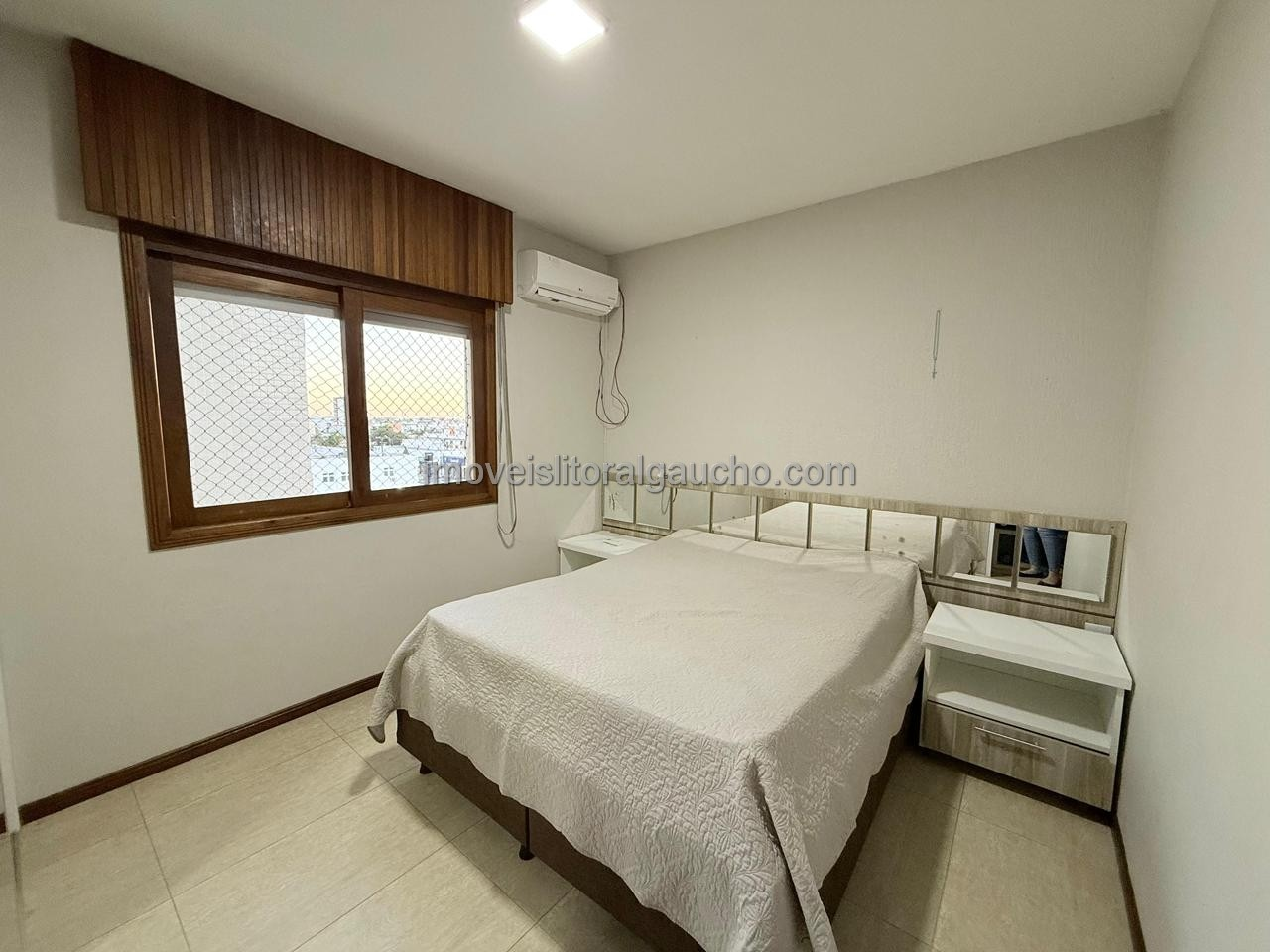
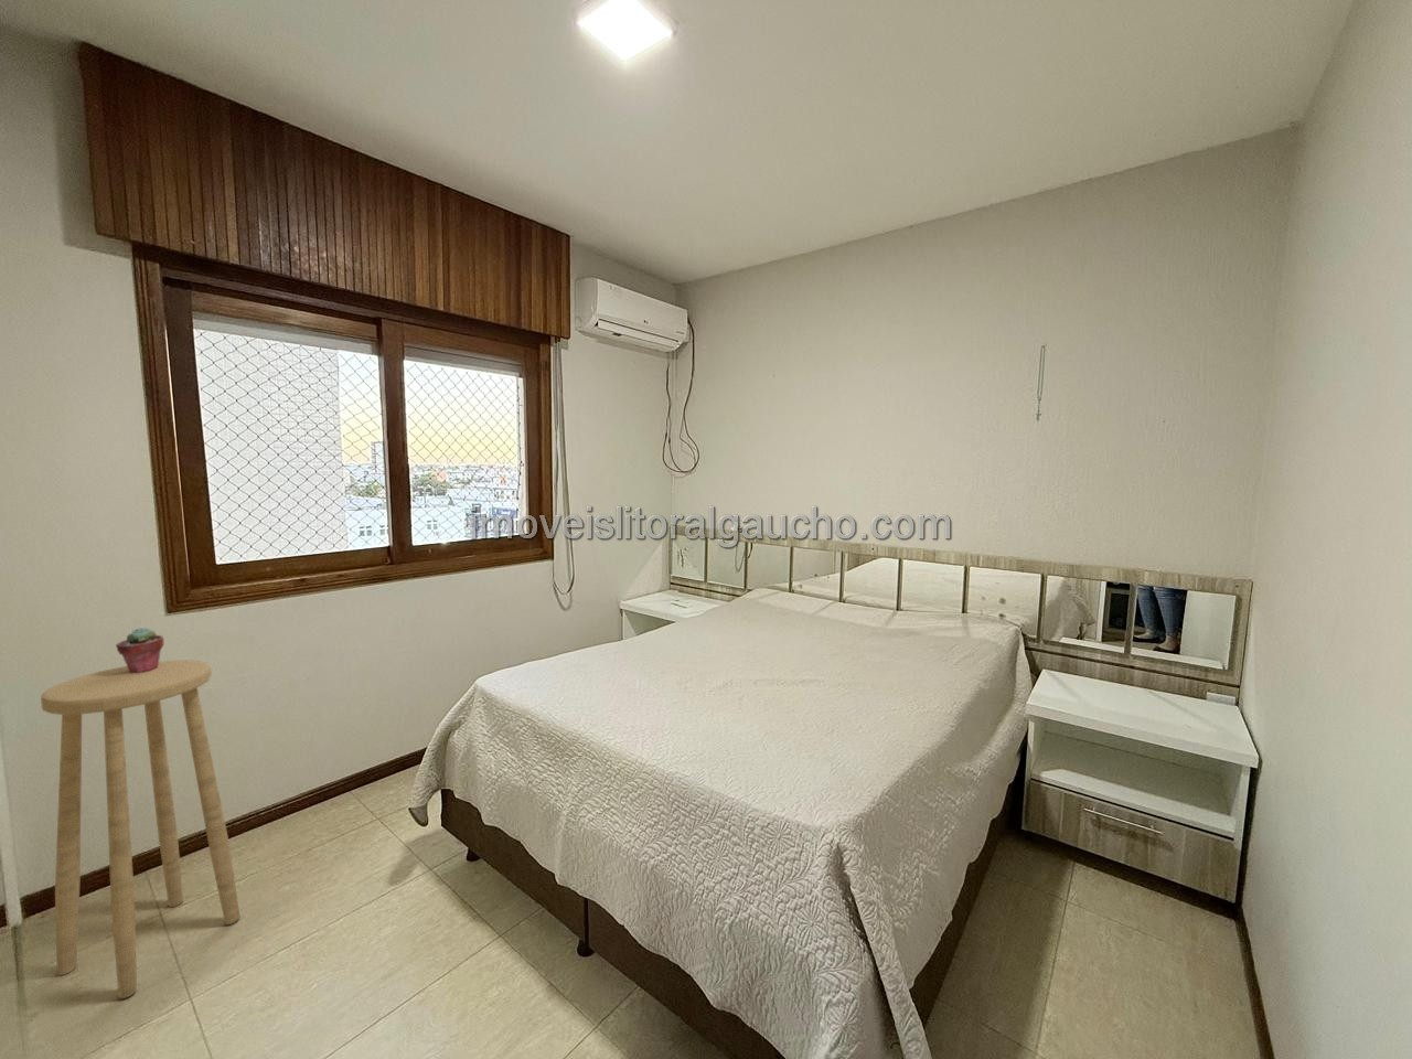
+ potted succulent (141, 647)
+ stool (156, 813)
